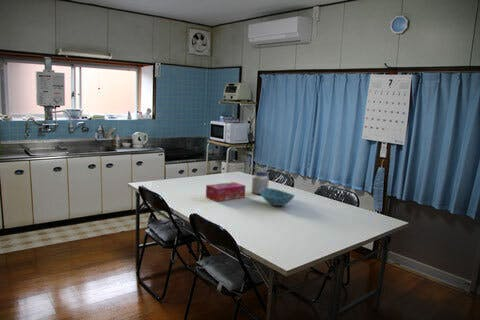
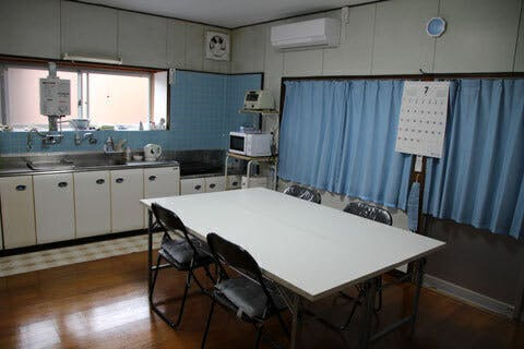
- bowl (276, 198)
- tissue box (225, 191)
- jar (260, 182)
